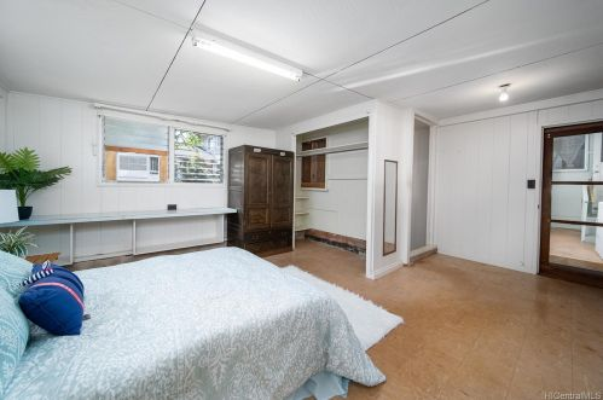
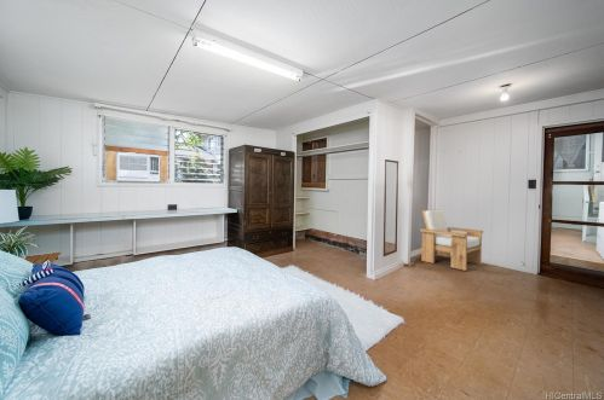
+ armchair (450, 236)
